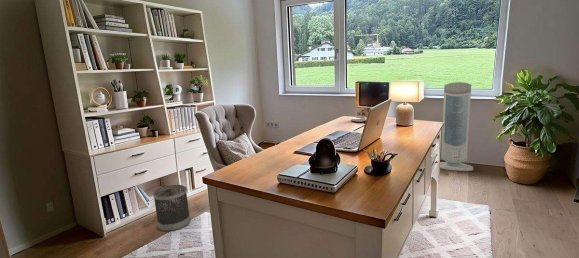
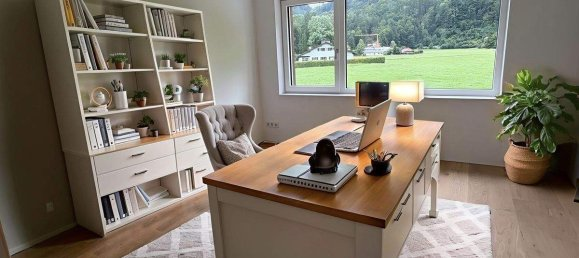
- wastebasket (172, 207)
- air purifier (455, 125)
